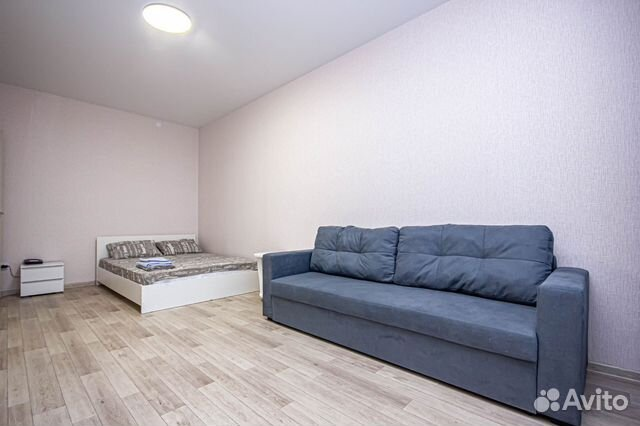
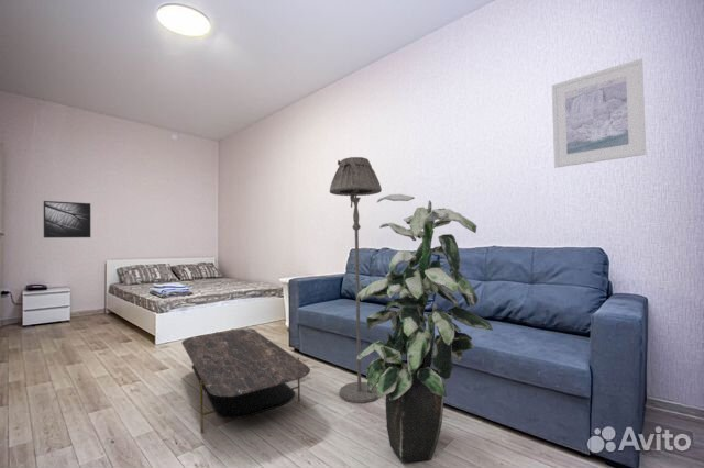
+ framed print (67, 220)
+ floor lamp (356, 276)
+ indoor plant (414, 319)
+ coffee table (238, 372)
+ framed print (595, 116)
